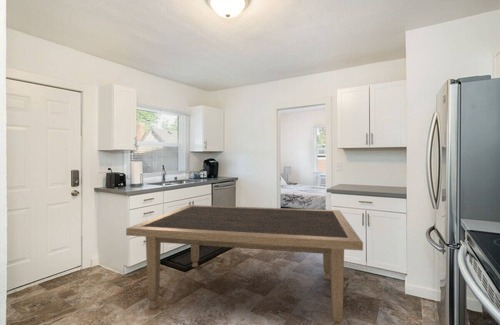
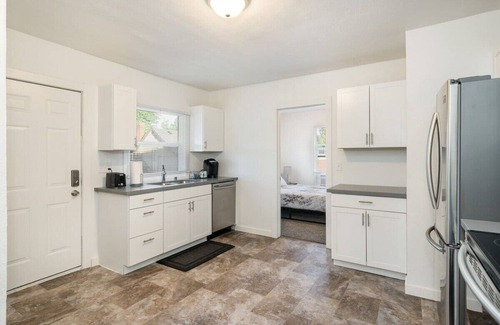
- dining table (249, 248)
